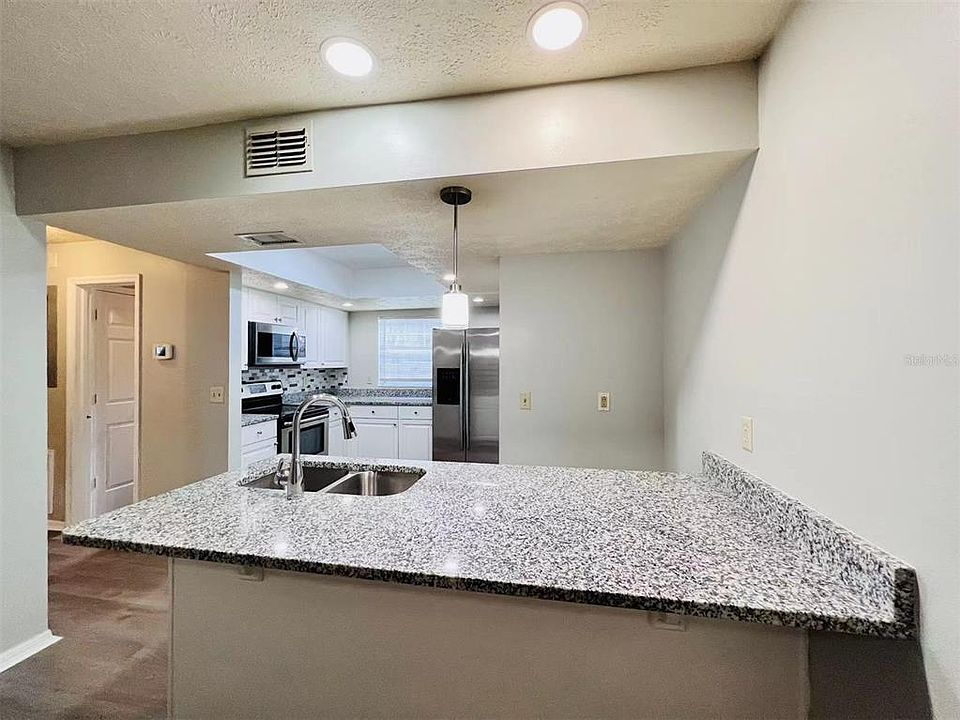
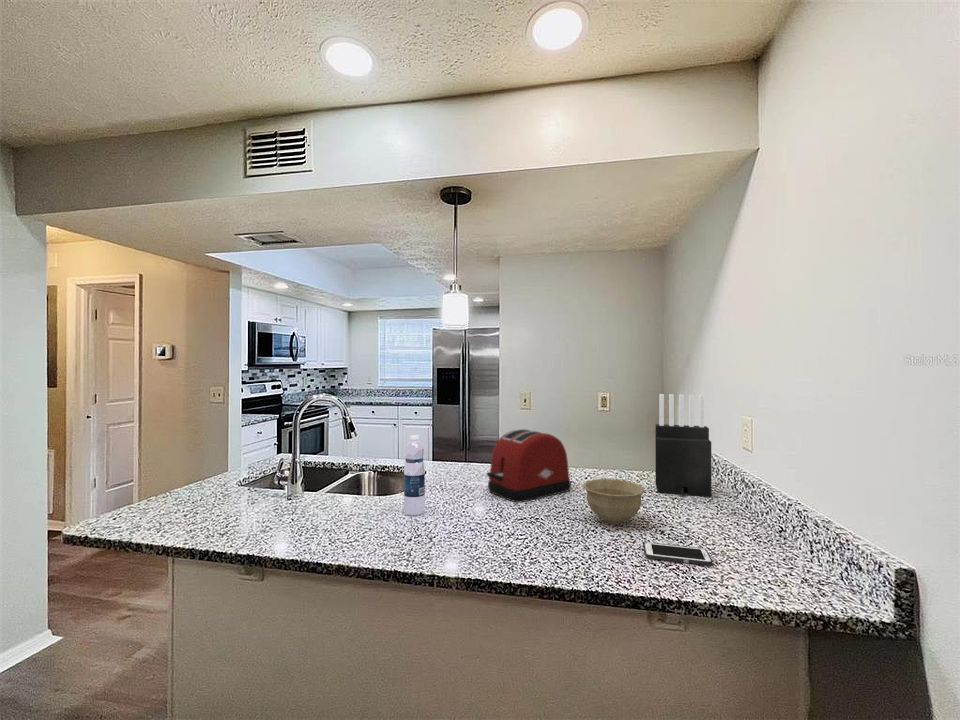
+ water bottle (414, 474)
+ knife block (682, 443)
+ bowl (613, 503)
+ cell phone (676, 553)
+ toaster (529, 460)
